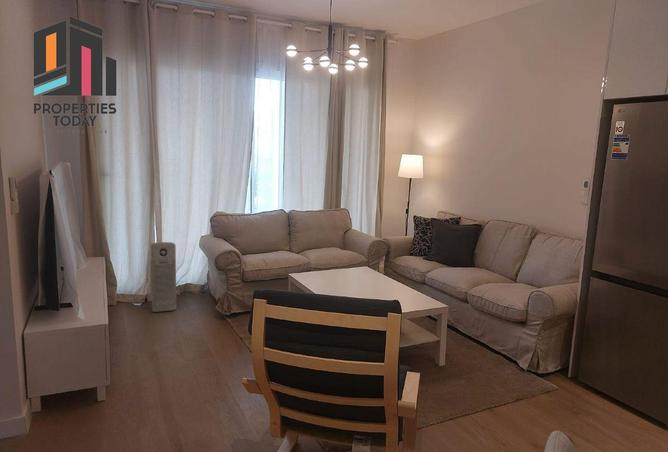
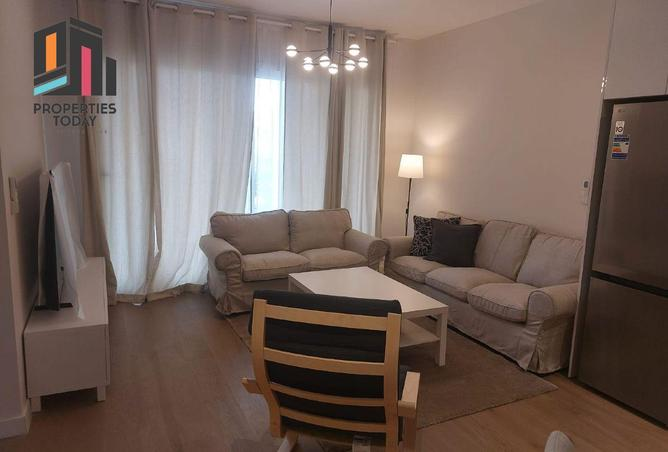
- air purifier (163, 274)
